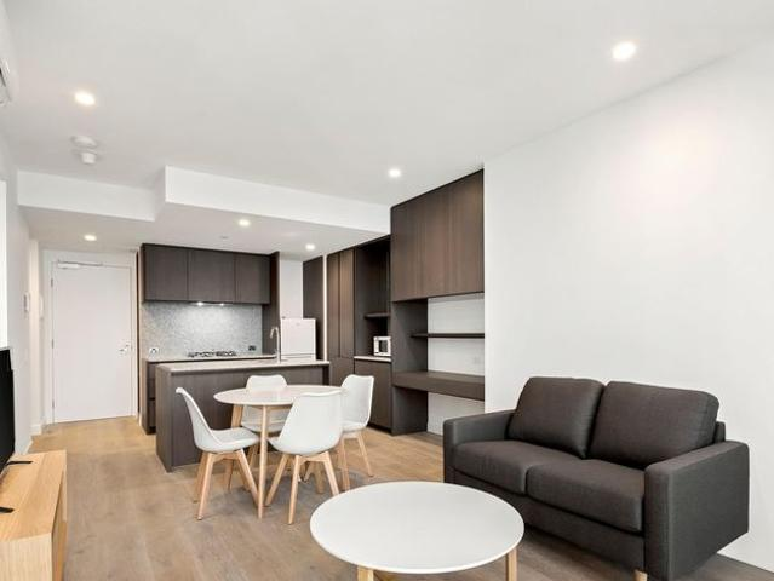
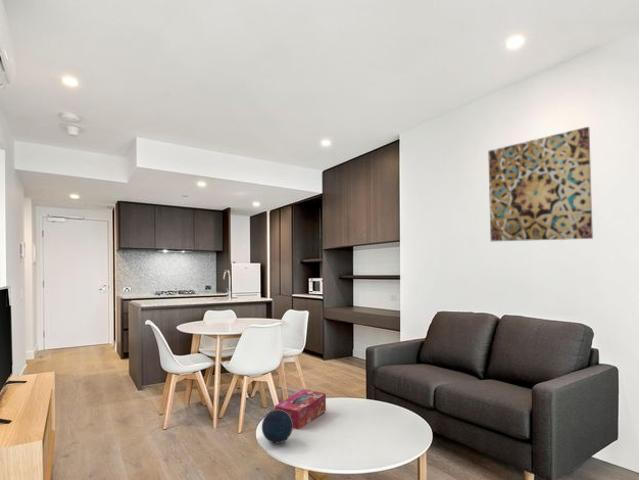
+ decorative orb (277, 426)
+ wall art (535, 190)
+ tissue box (301, 408)
